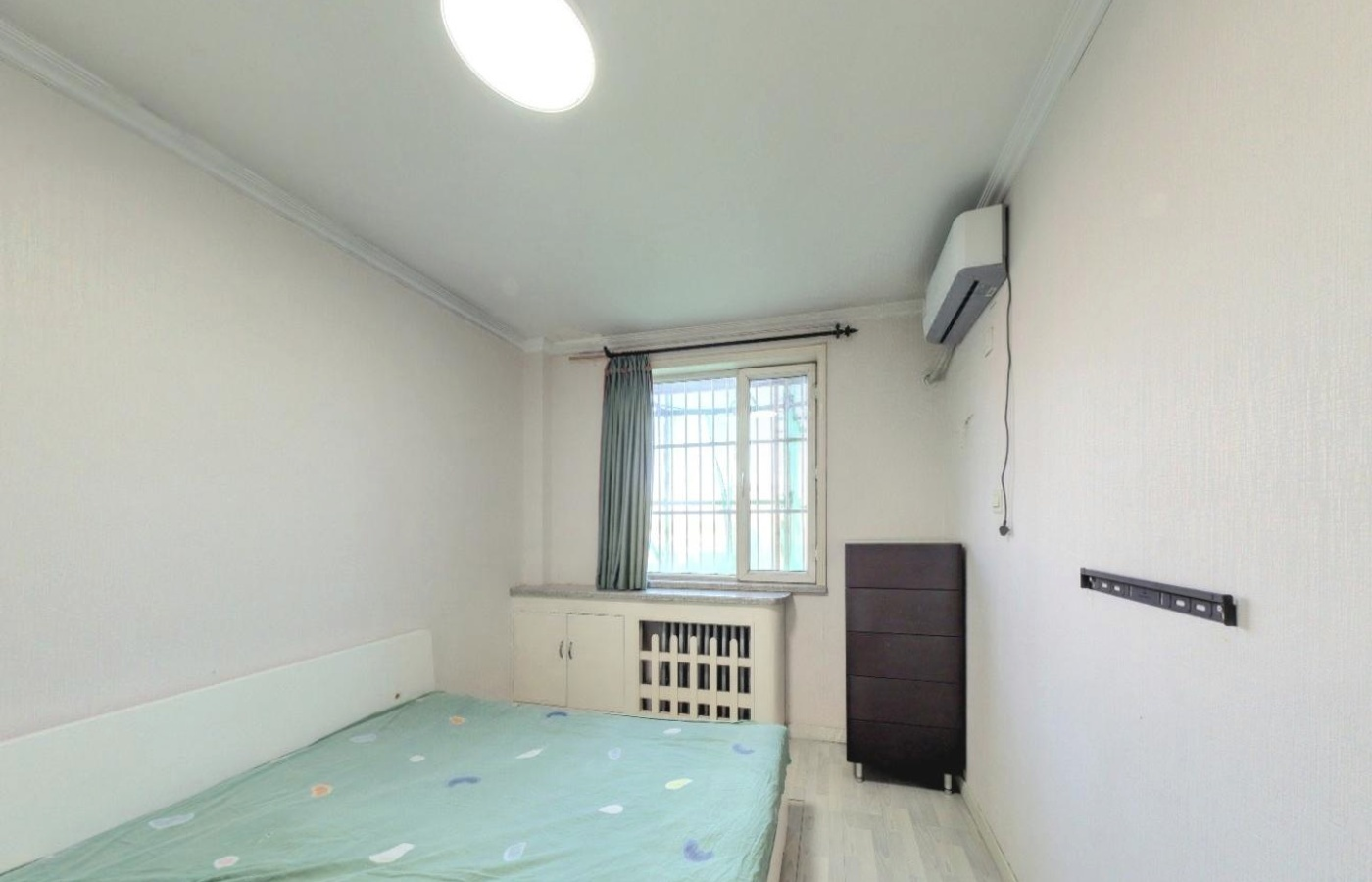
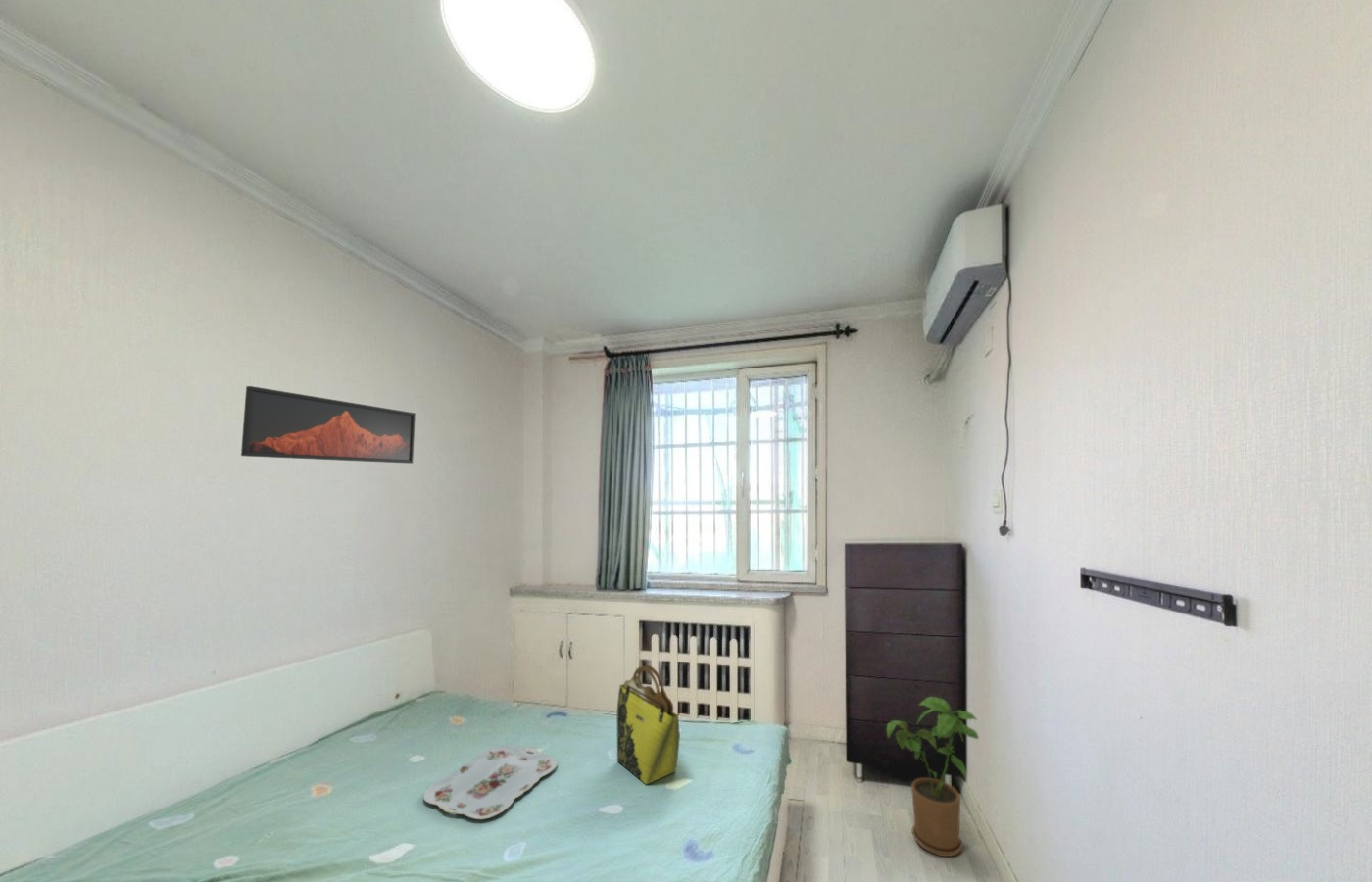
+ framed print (342, 430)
+ house plant (928, 767)
+ tote bag (647, 715)
+ serving tray (494, 778)
